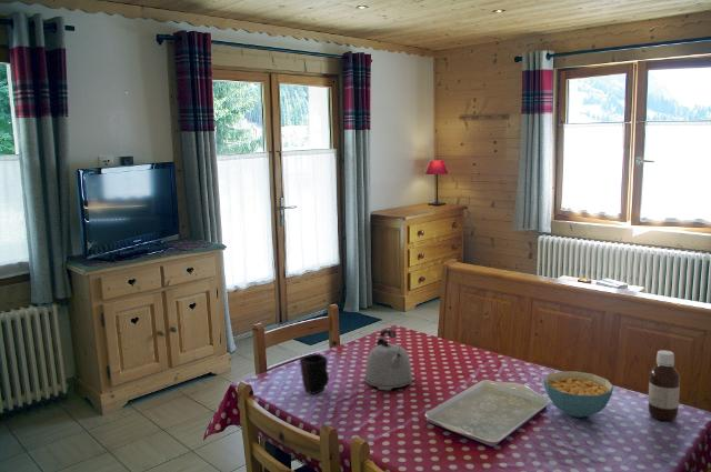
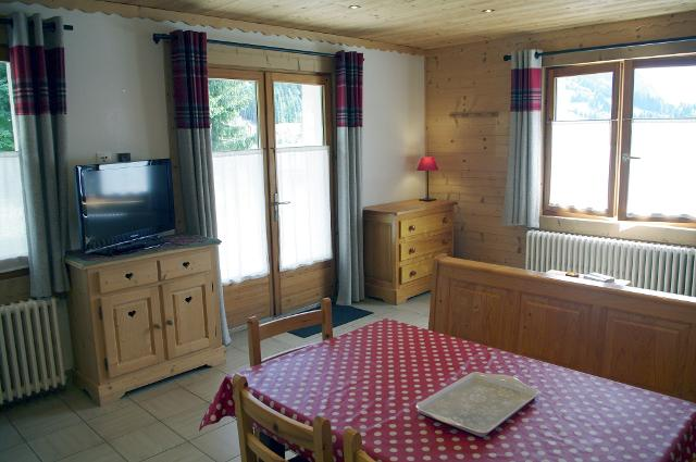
- mug (318, 374)
- bottle (663, 384)
- cereal bowl (577, 398)
- kettle (389, 354)
